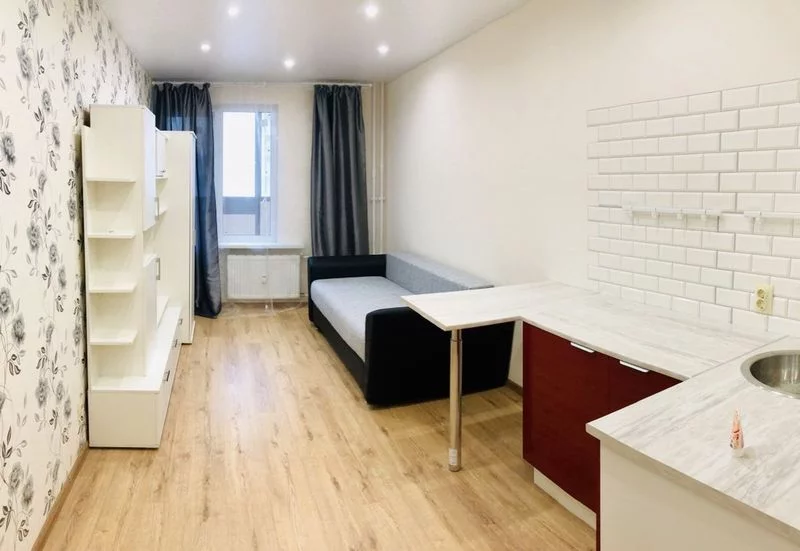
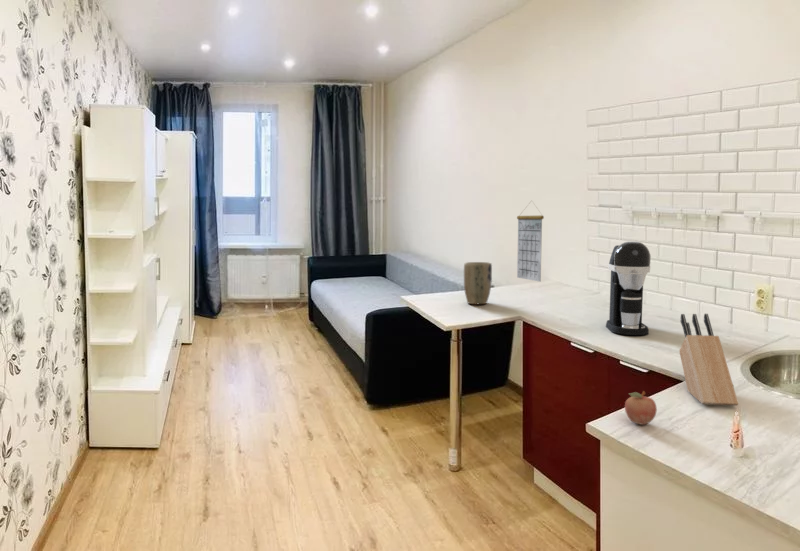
+ coffee maker (628, 285)
+ knife block (705, 355)
+ calendar (529, 240)
+ fruit (640, 407)
+ plant pot (477, 283)
